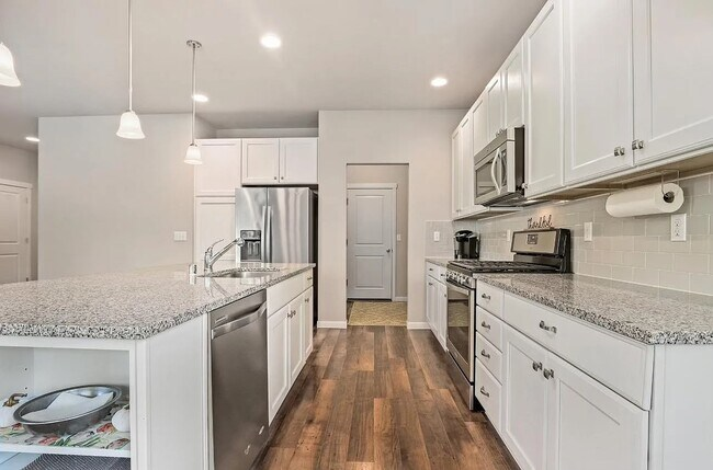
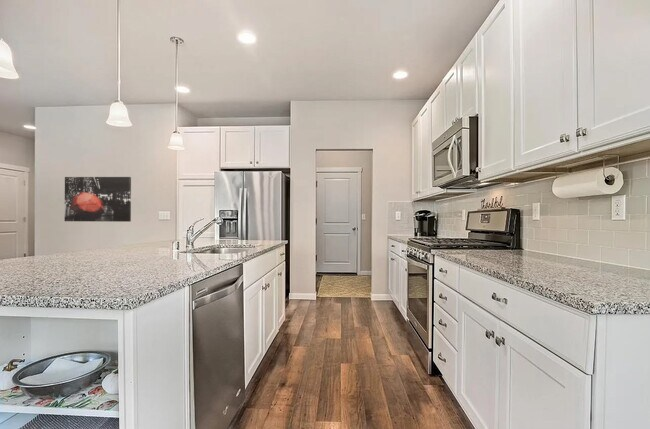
+ wall art (97, 199)
